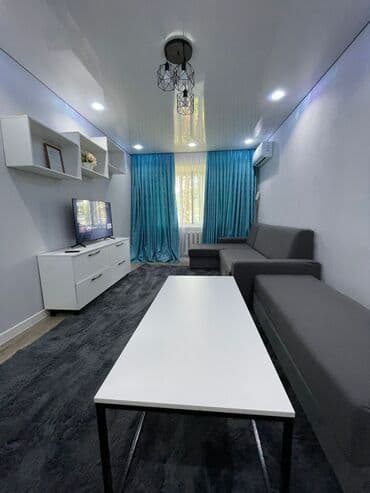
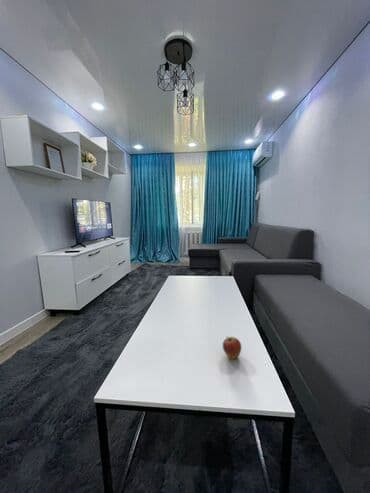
+ fruit (231, 346)
